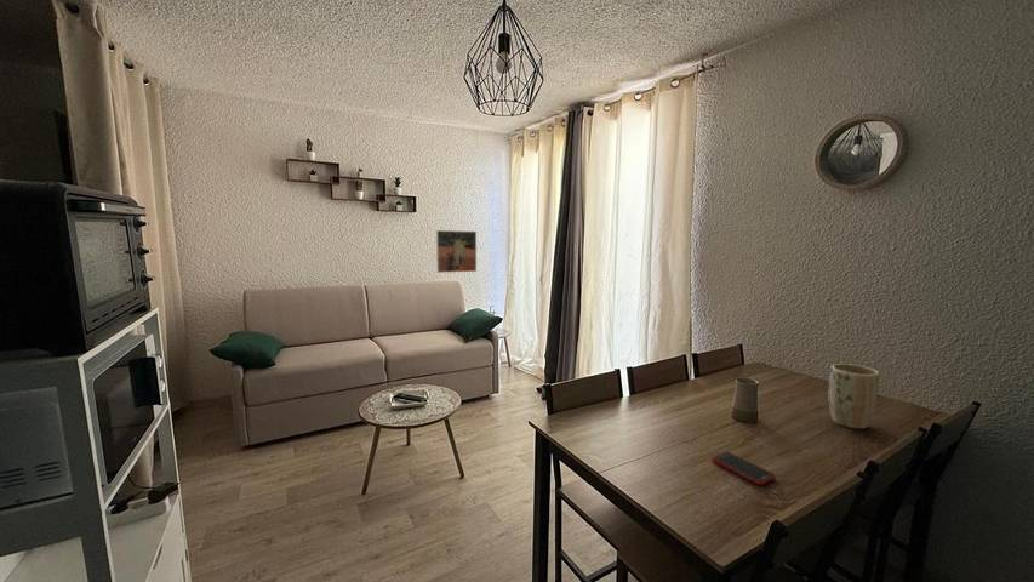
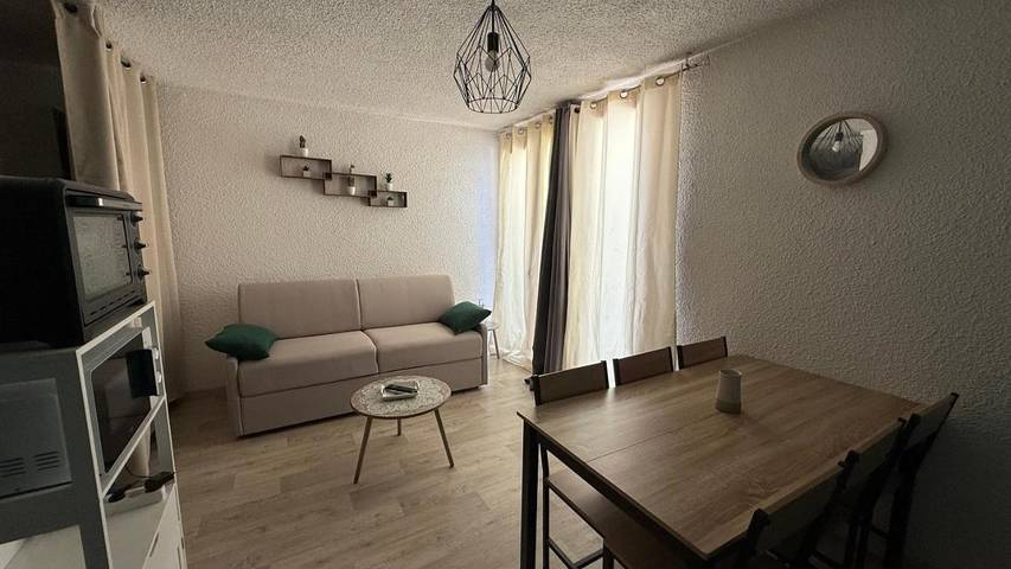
- cell phone (742, 467)
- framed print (456, 251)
- plant pot (851, 395)
